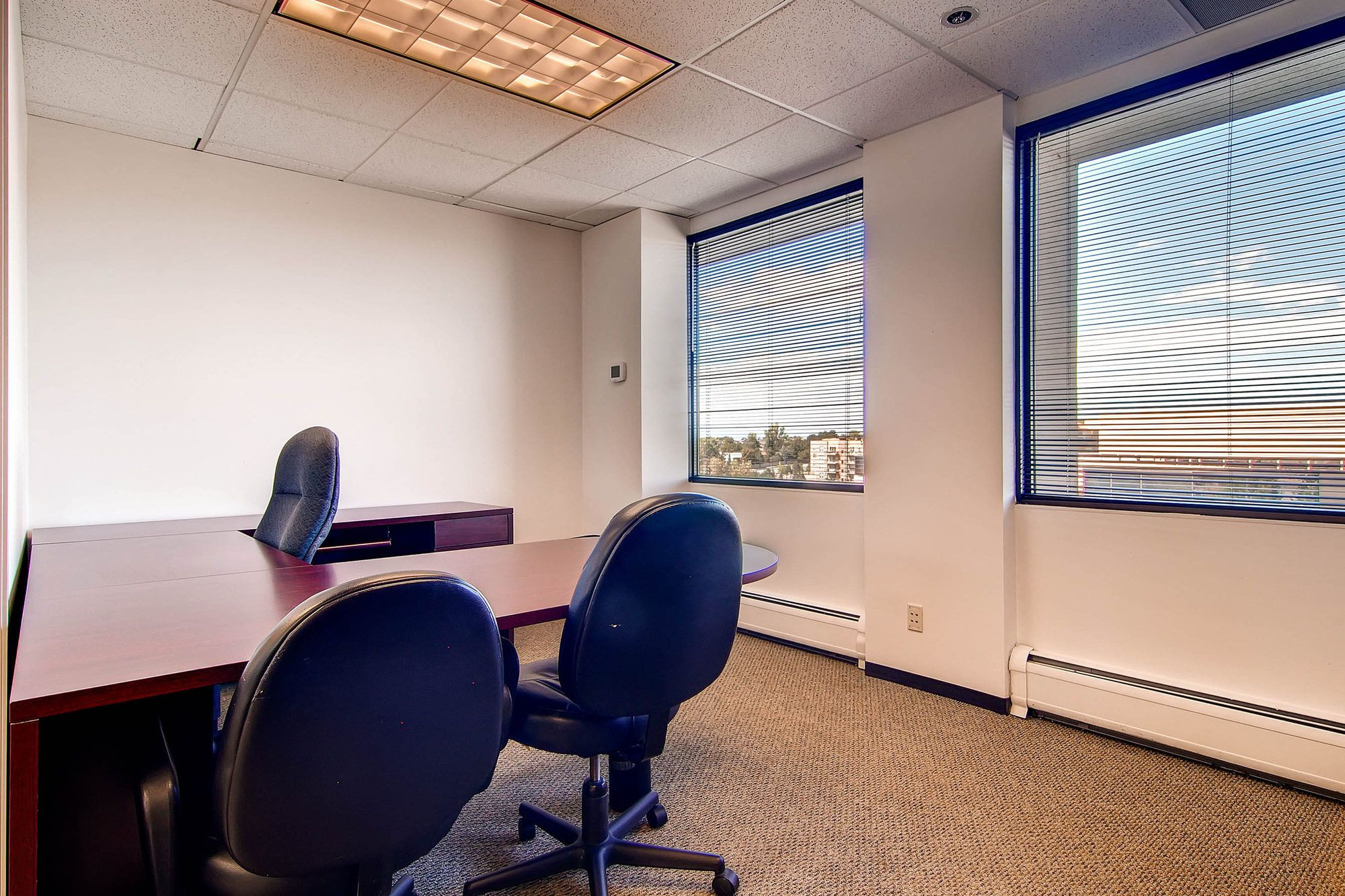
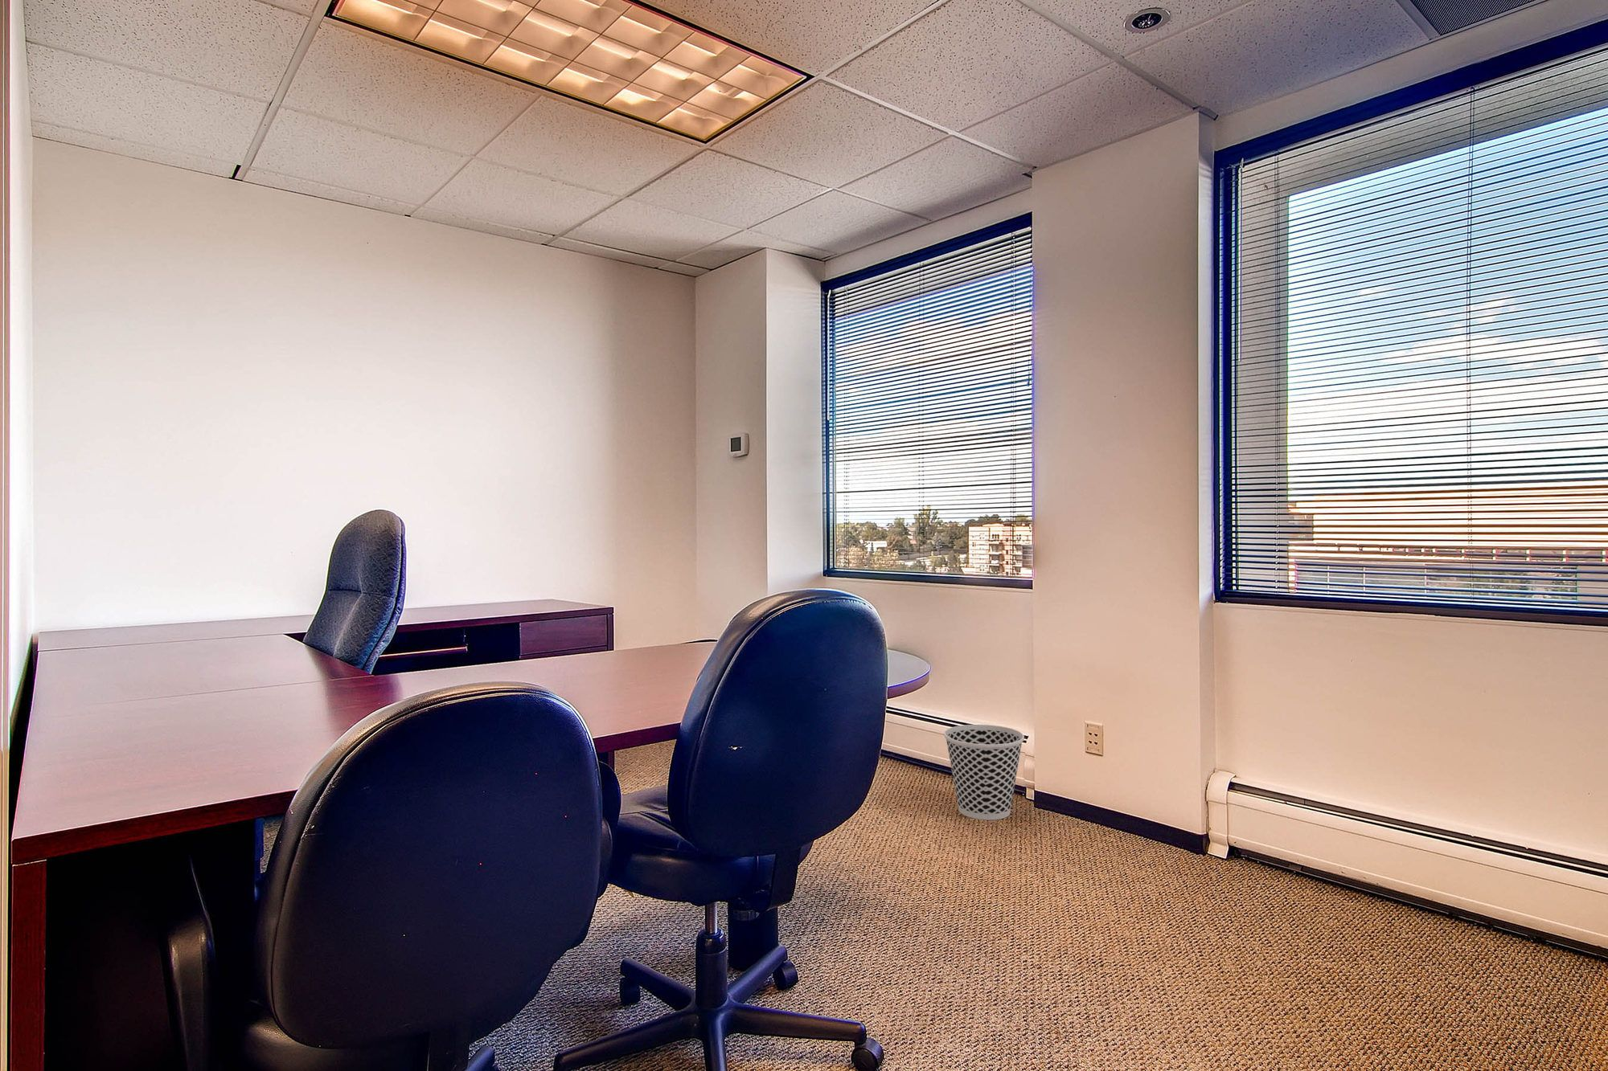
+ wastebasket (983, 772)
